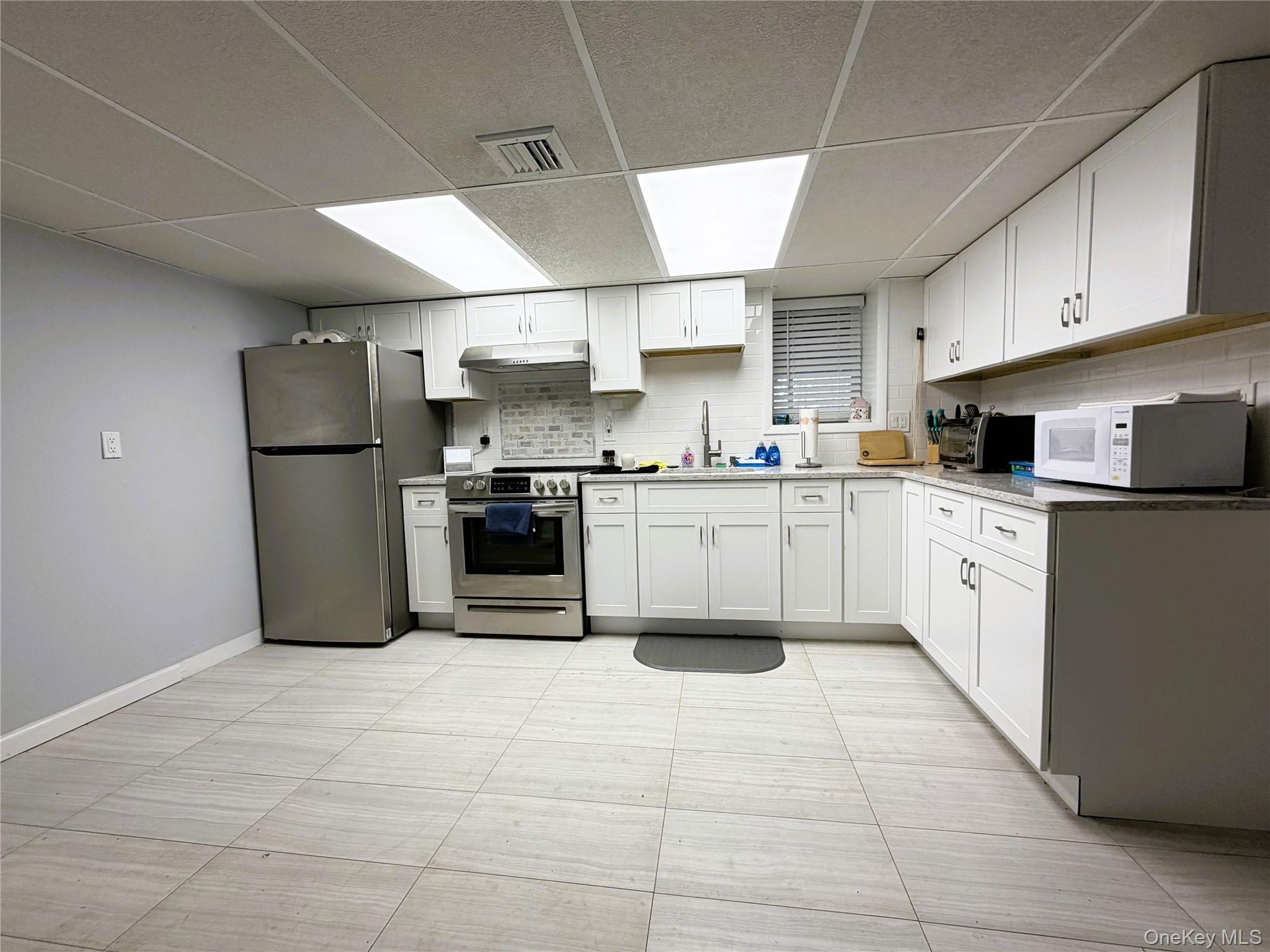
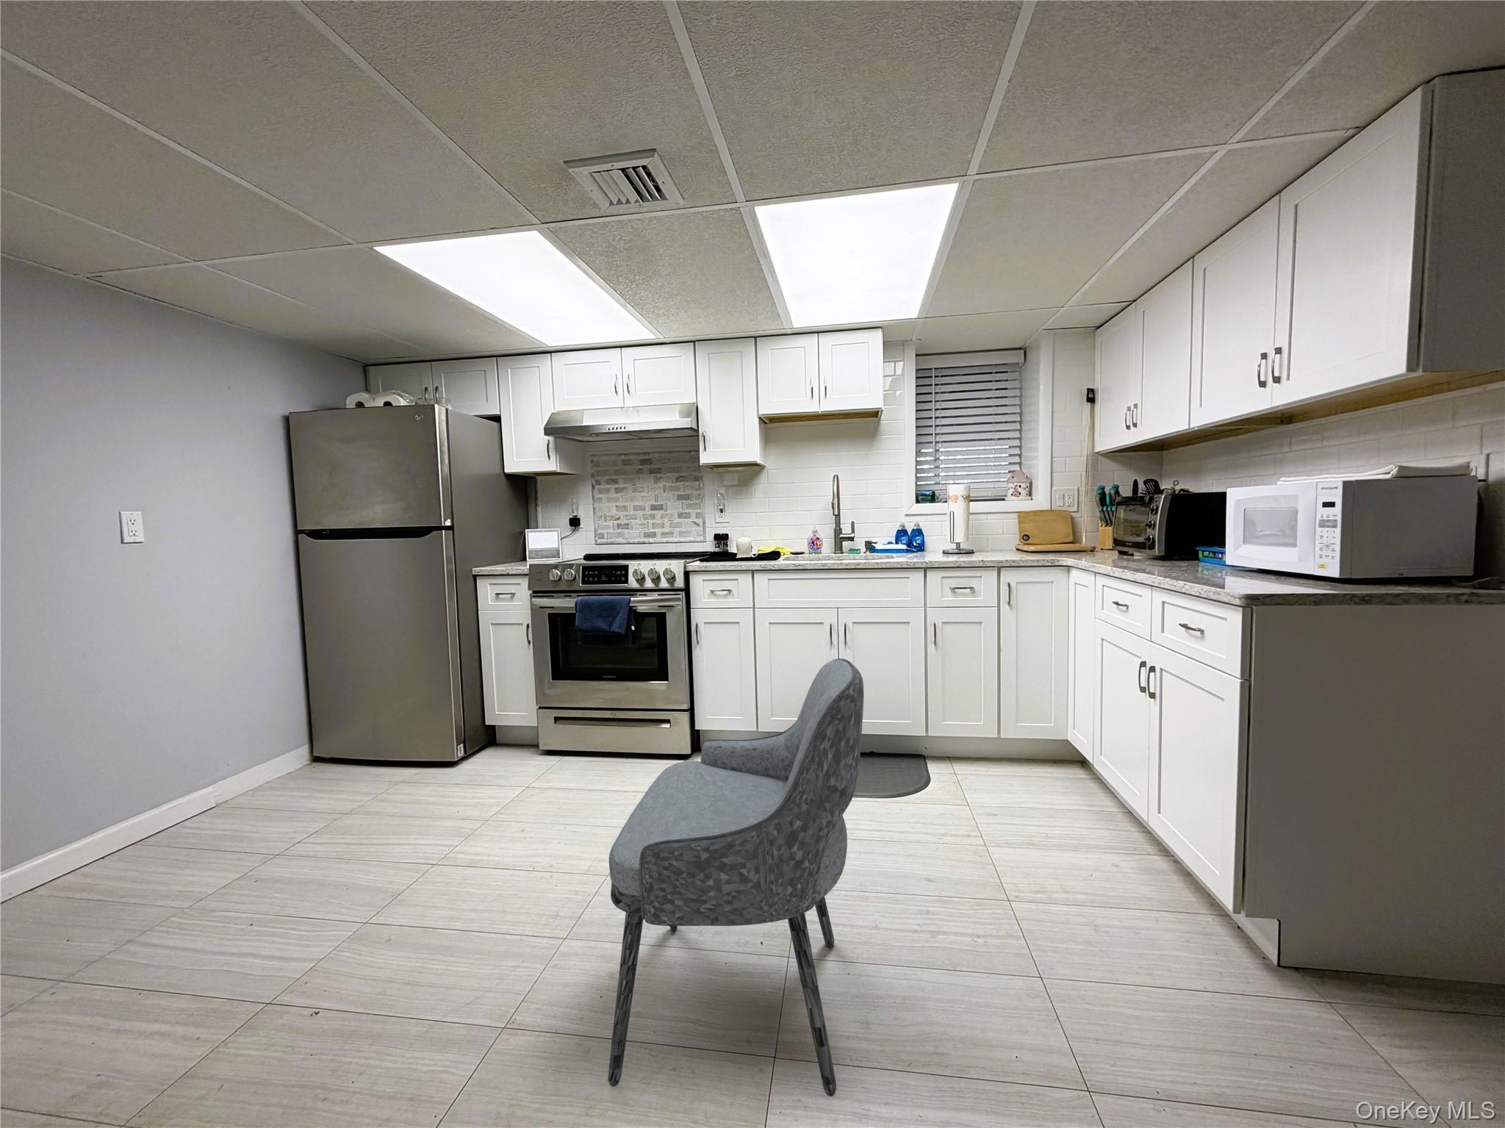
+ dining chair (749, 838)
